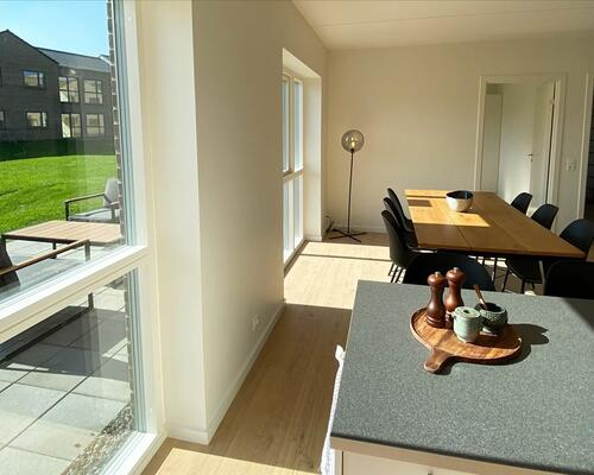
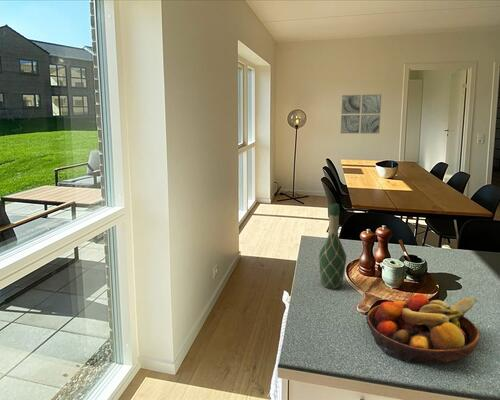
+ fruit bowl (421, 318)
+ wine bottle (332, 245)
+ wall art (361, 113)
